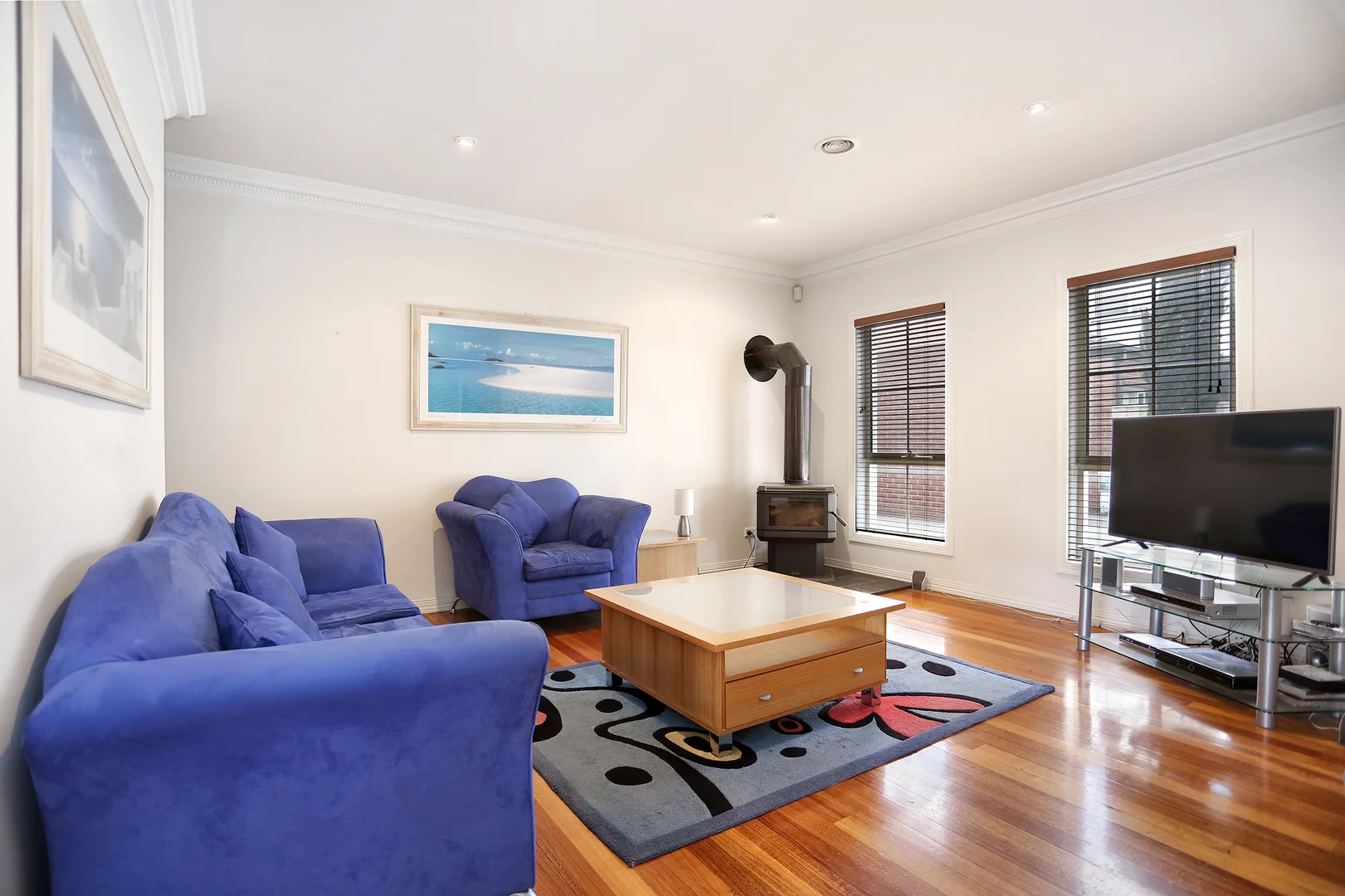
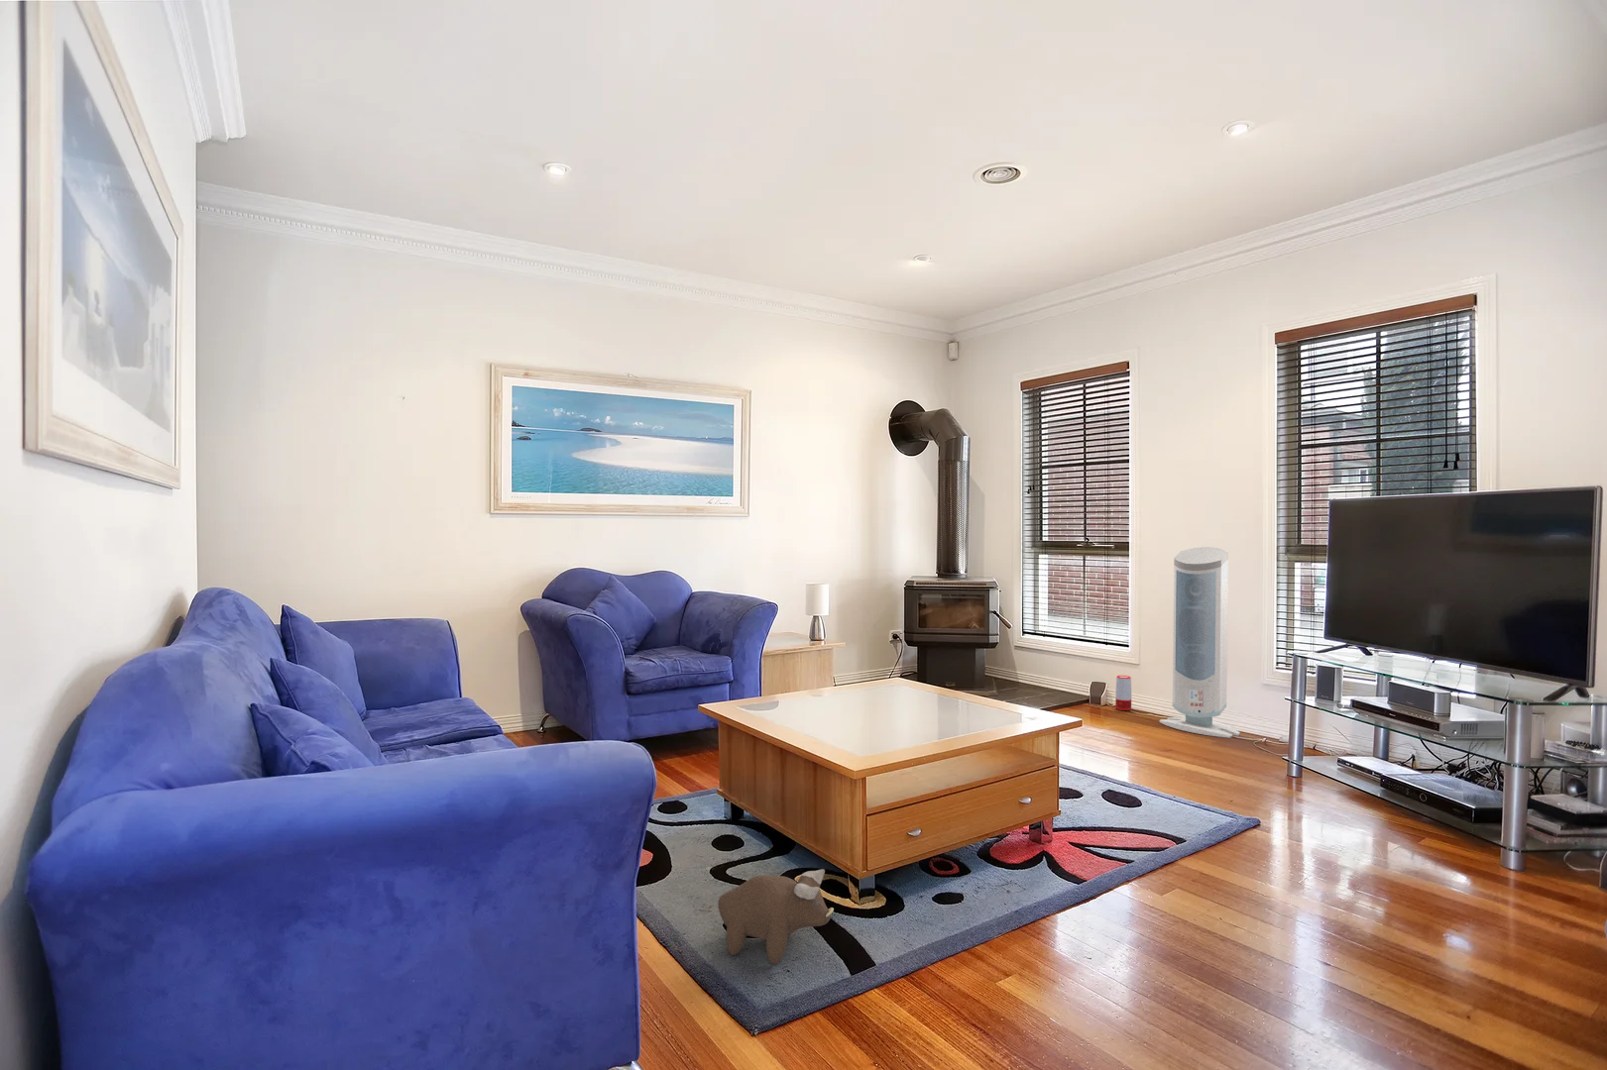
+ speaker (1123, 693)
+ plush toy (774, 910)
+ air purifier (1200, 637)
